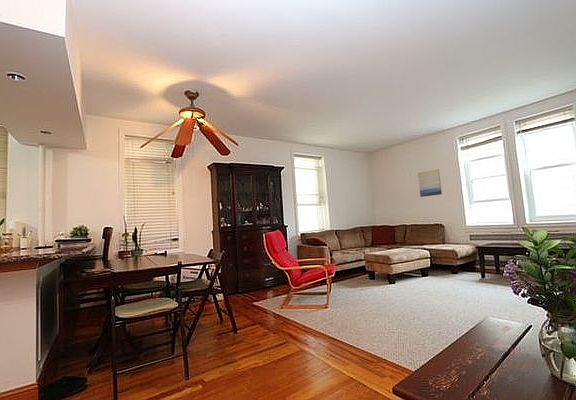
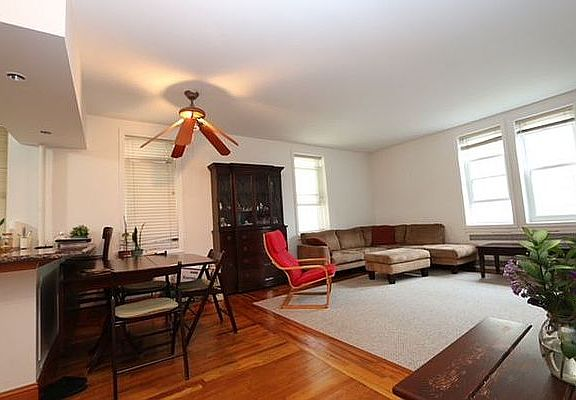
- wall art (429, 183)
